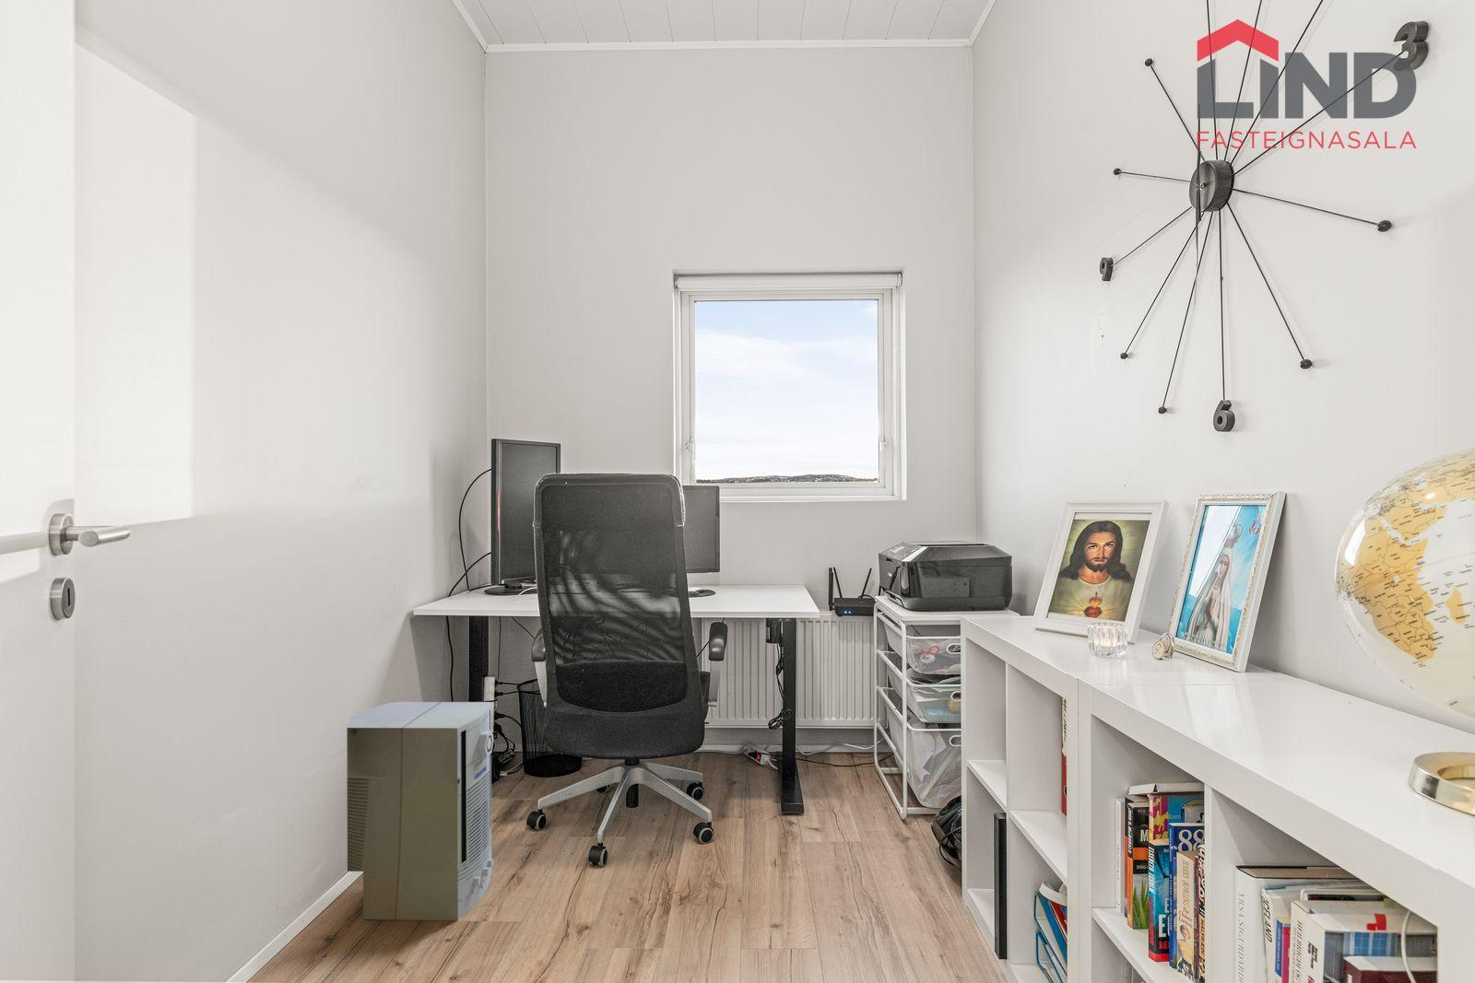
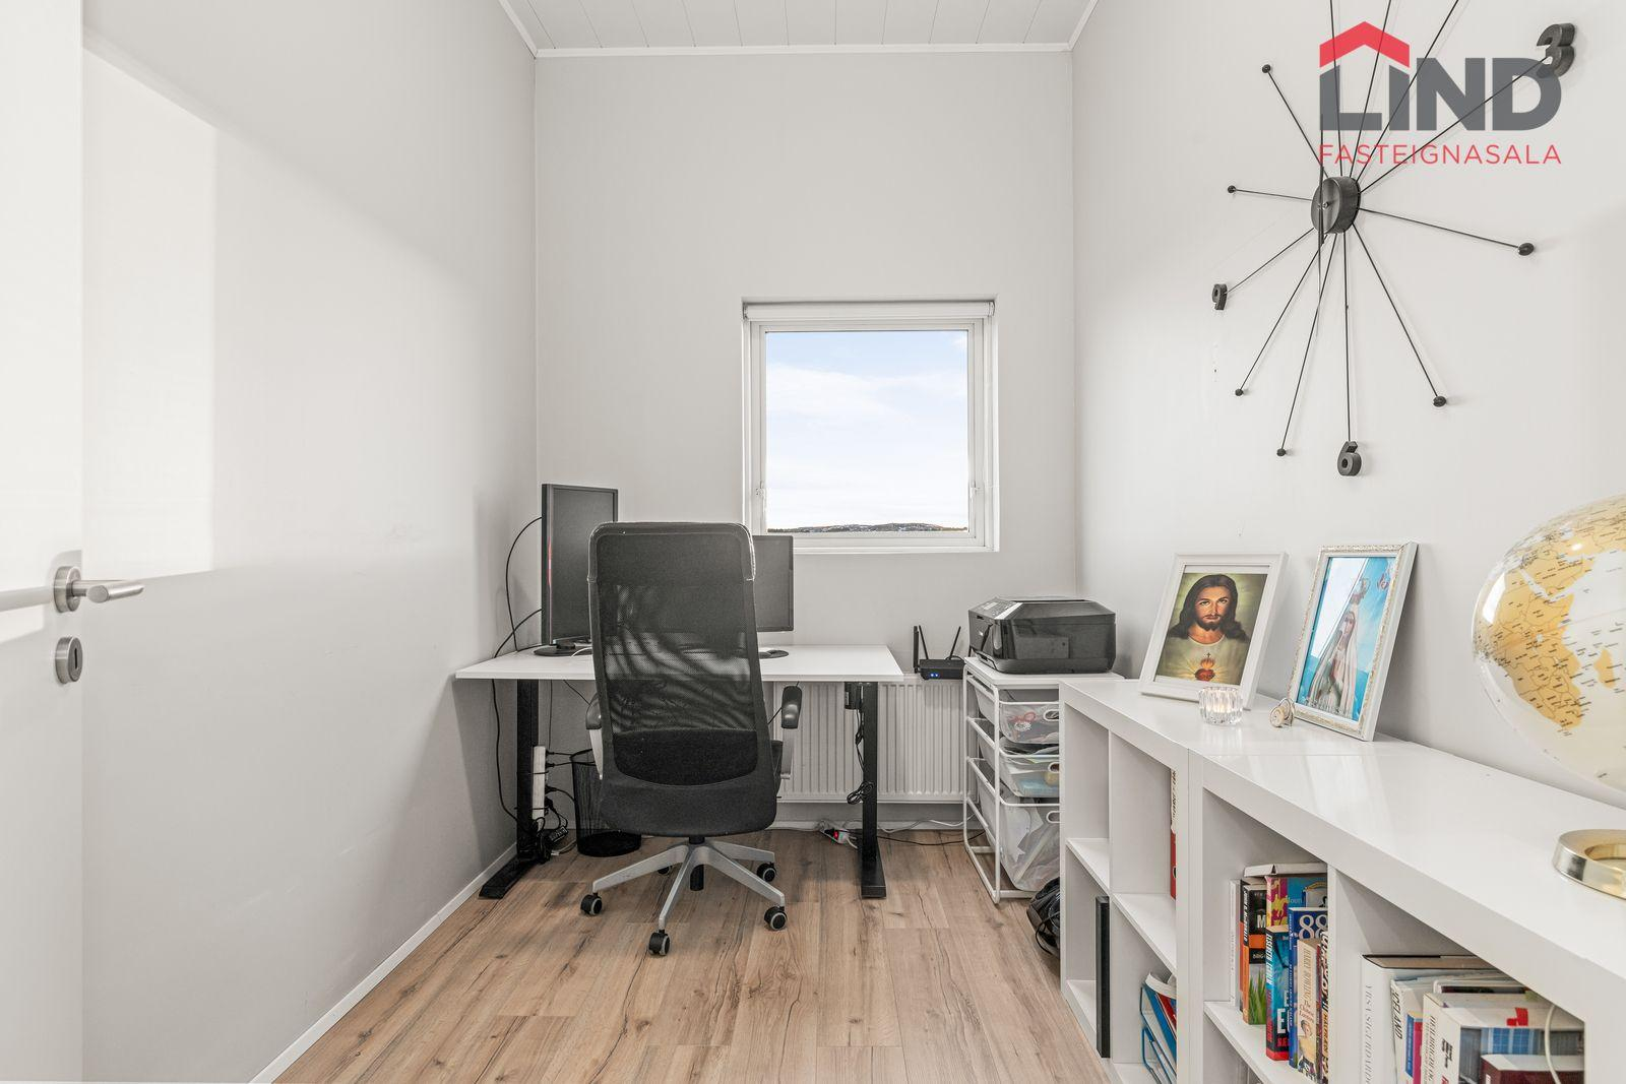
- air purifier (424, 804)
